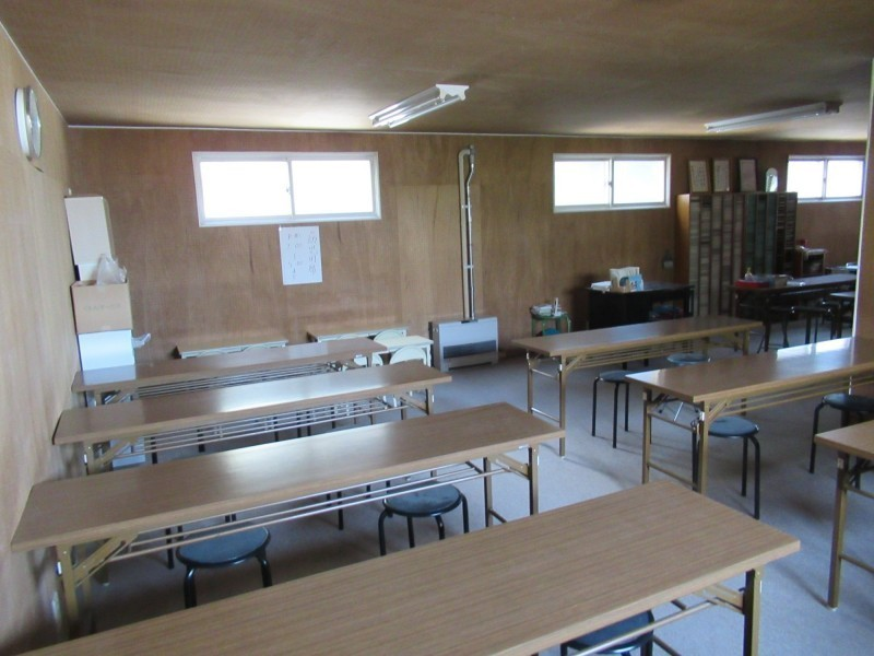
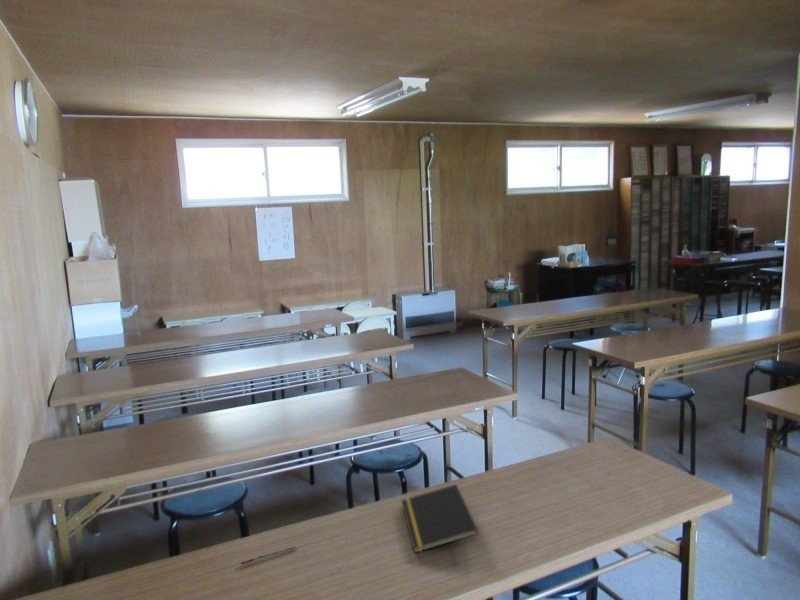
+ notepad (437, 515)
+ pen (269, 554)
